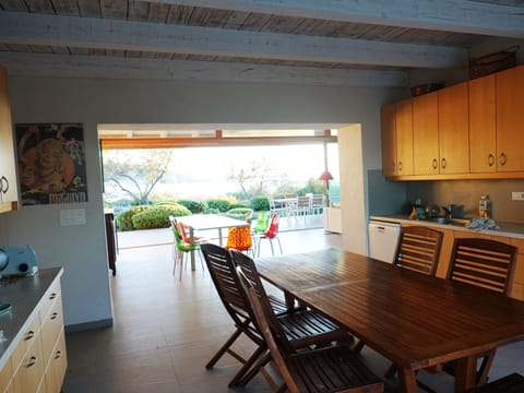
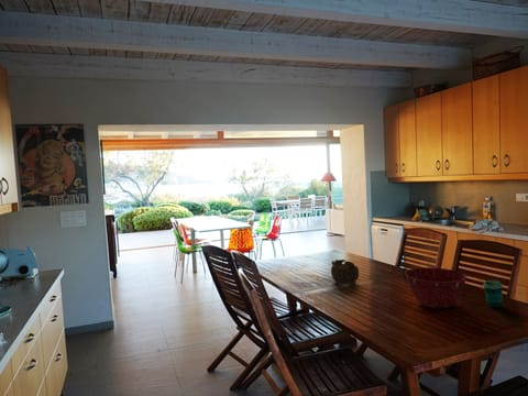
+ mixing bowl (436, 288)
+ teapot (343, 271)
+ cup (493, 294)
